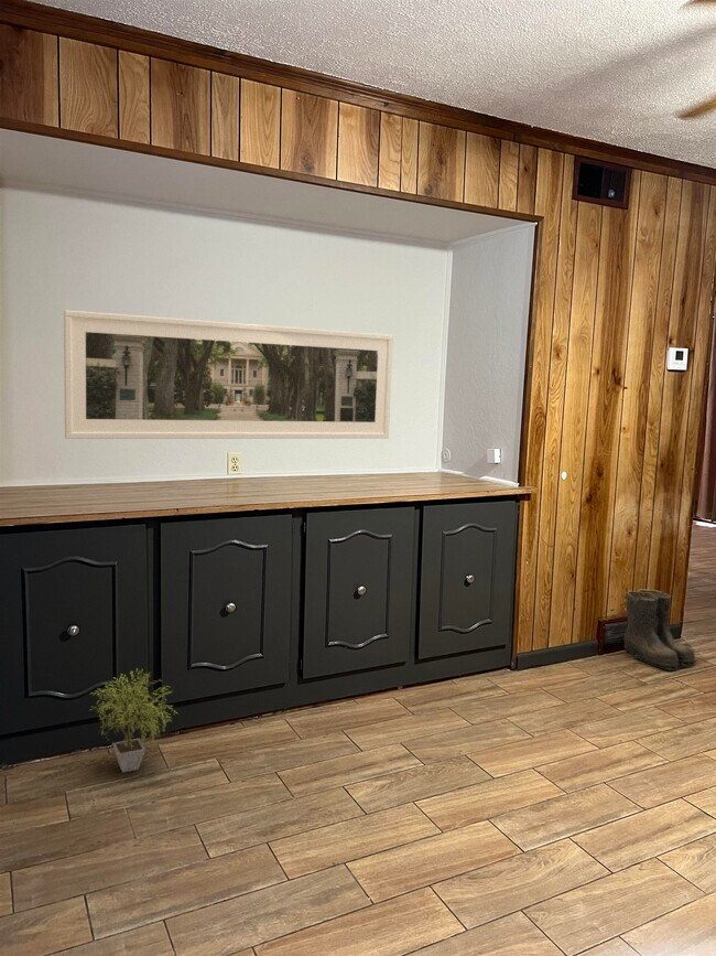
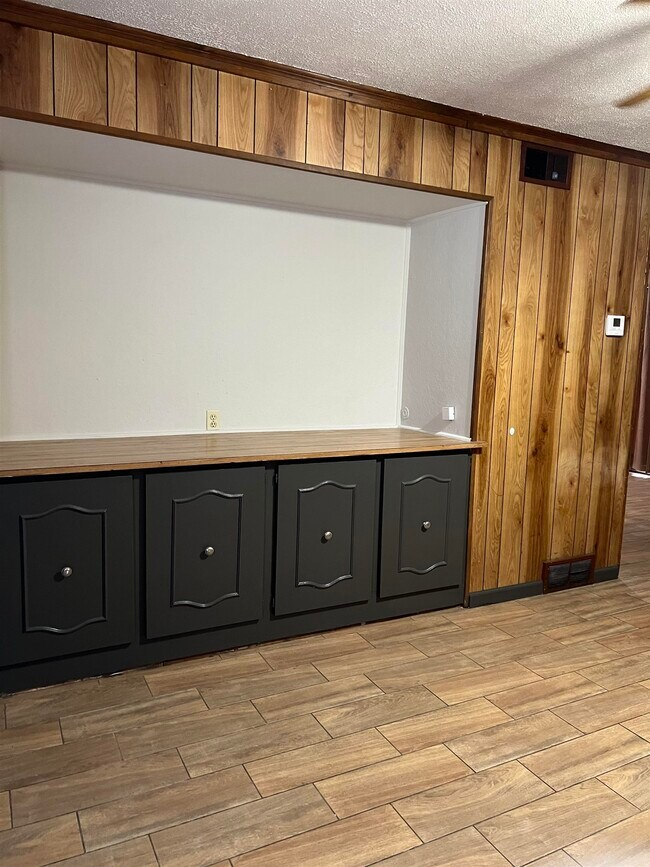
- boots (659, 626)
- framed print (245, 382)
- potted plant (132, 715)
